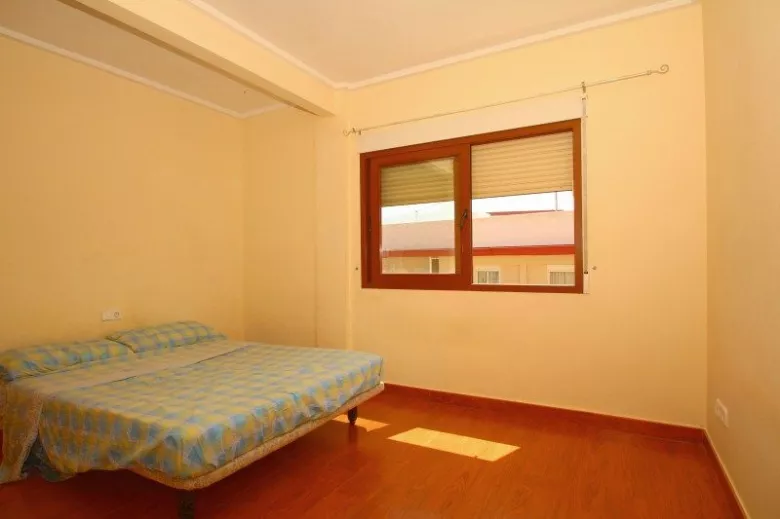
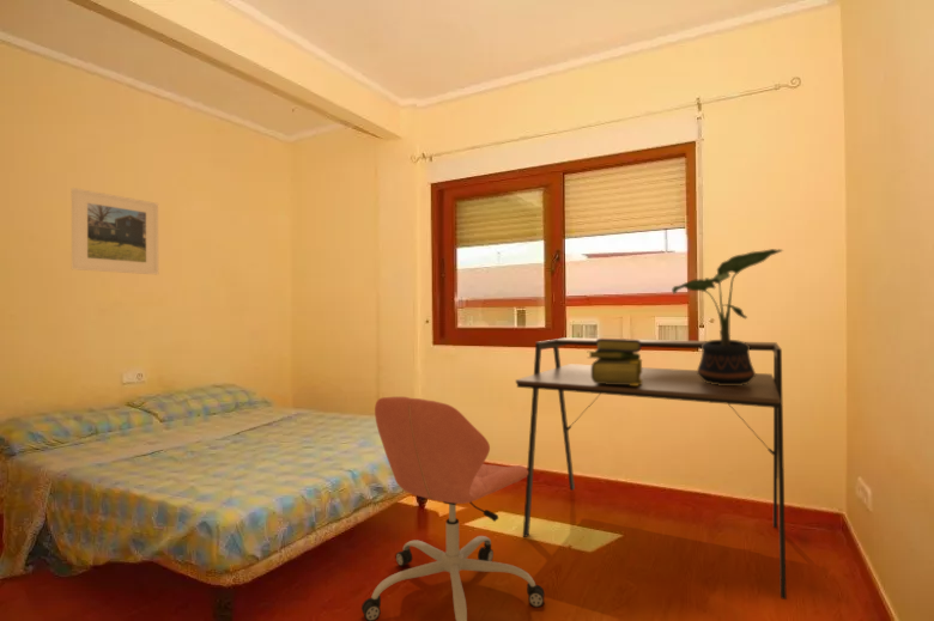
+ desk (651, 397)
+ potted plant (718, 316)
+ stack of books (615, 359)
+ office chair (453, 489)
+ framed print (117, 233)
